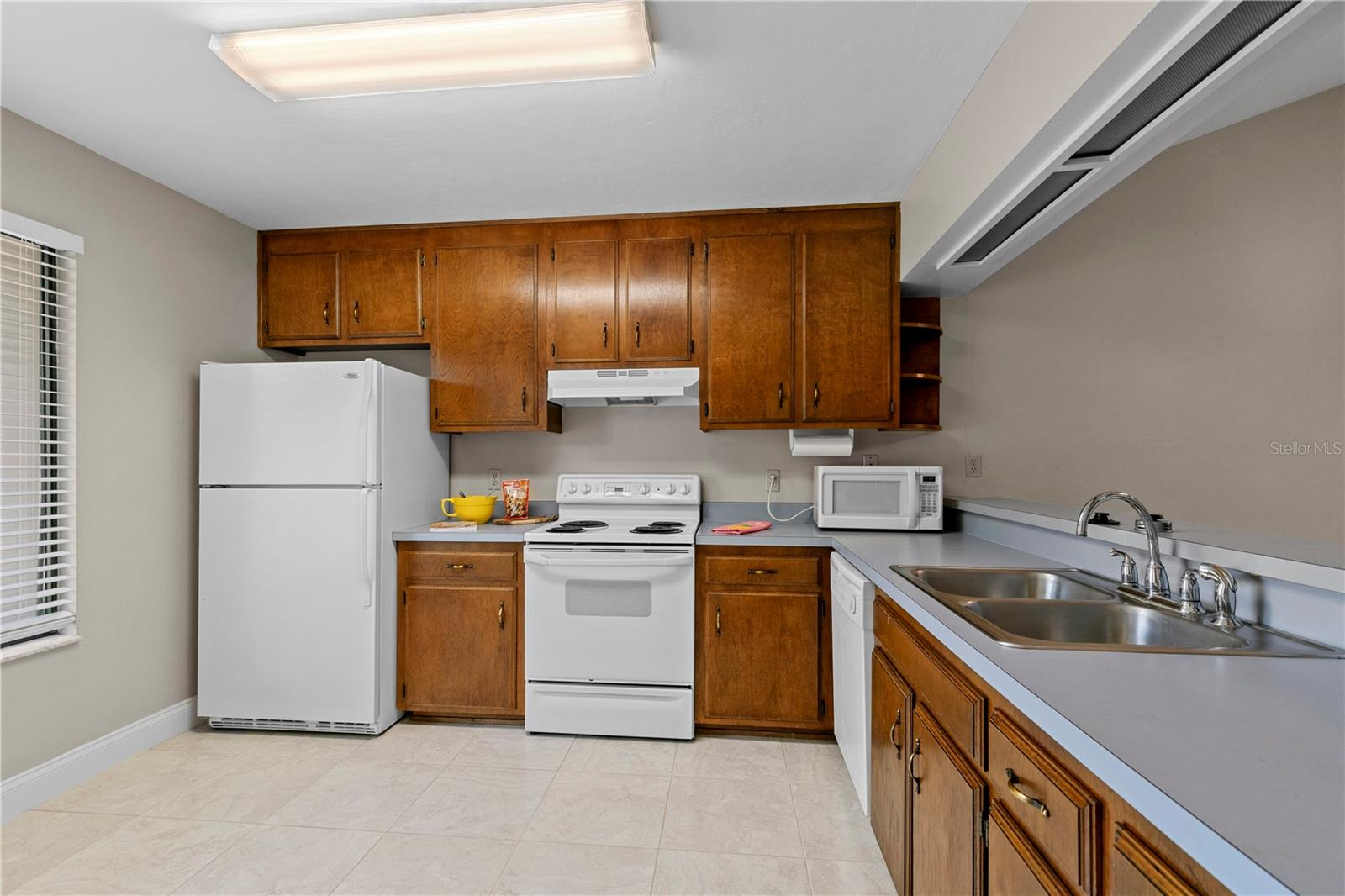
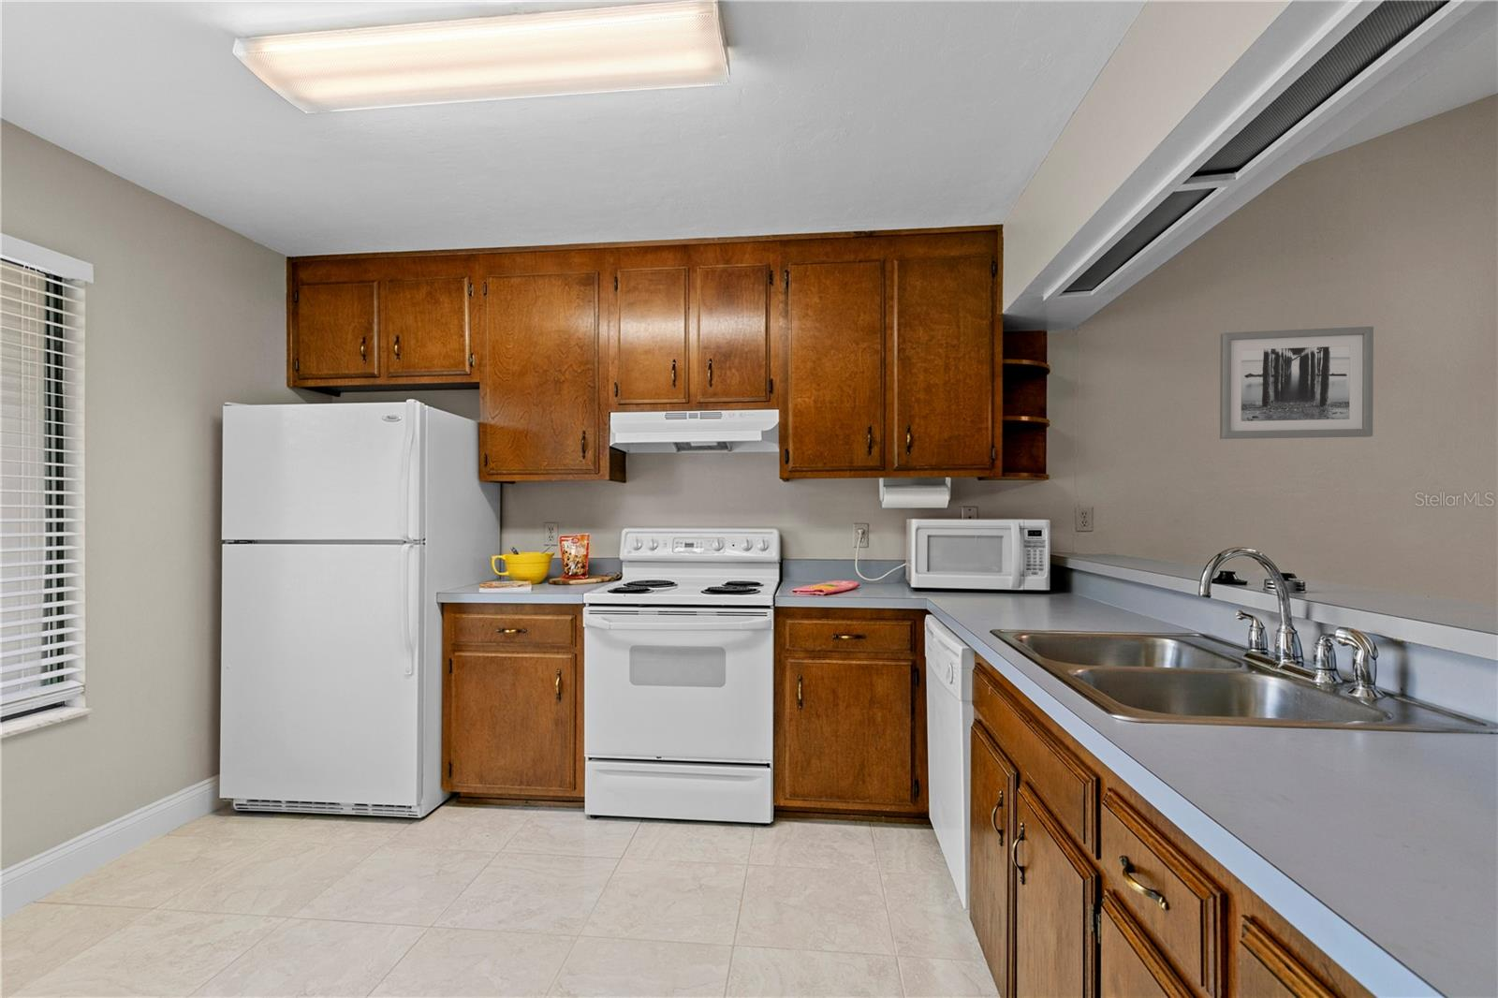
+ wall art (1295, 384)
